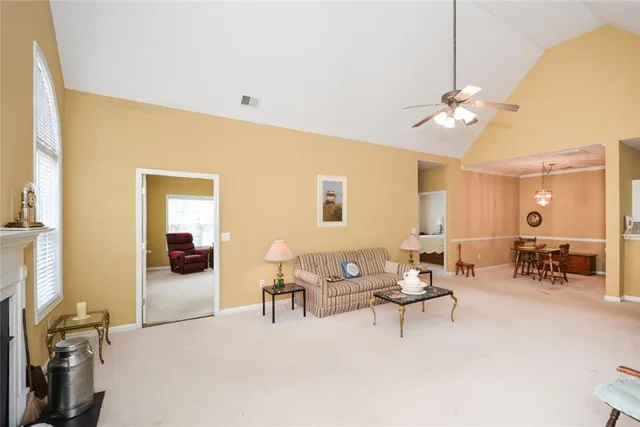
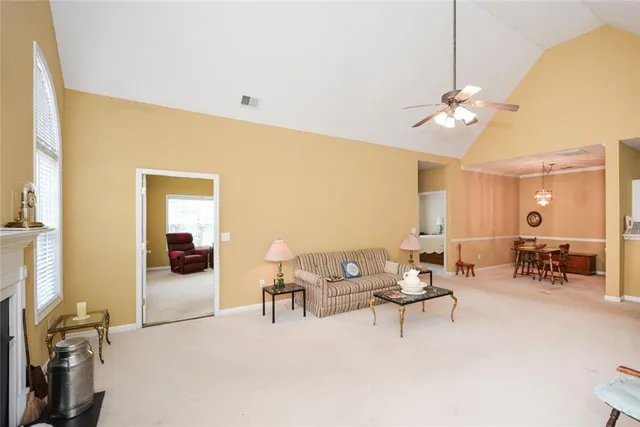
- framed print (332, 201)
